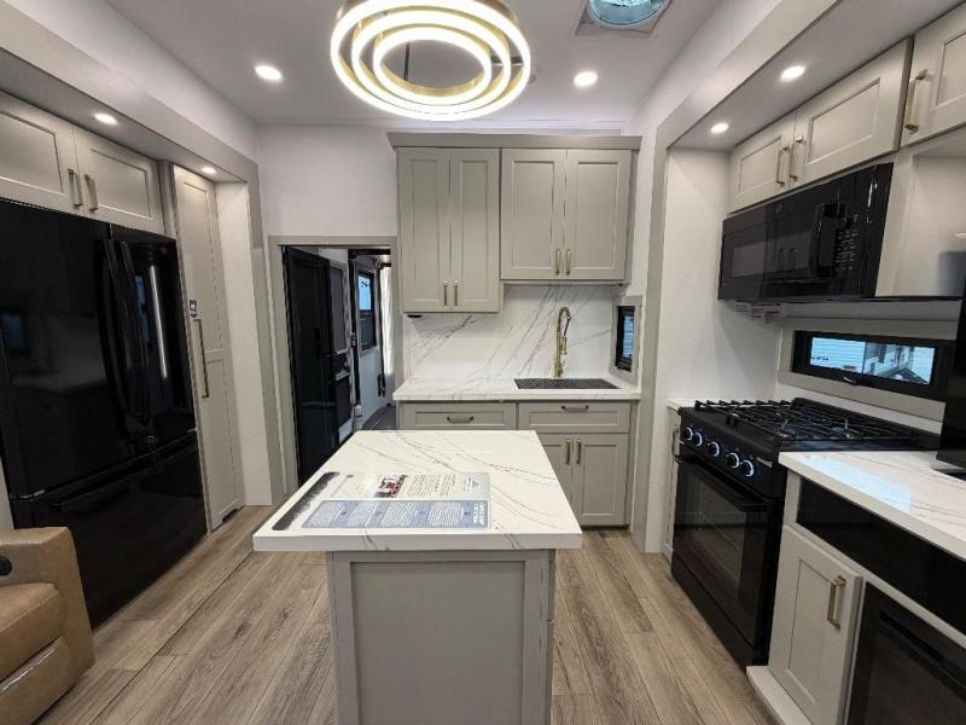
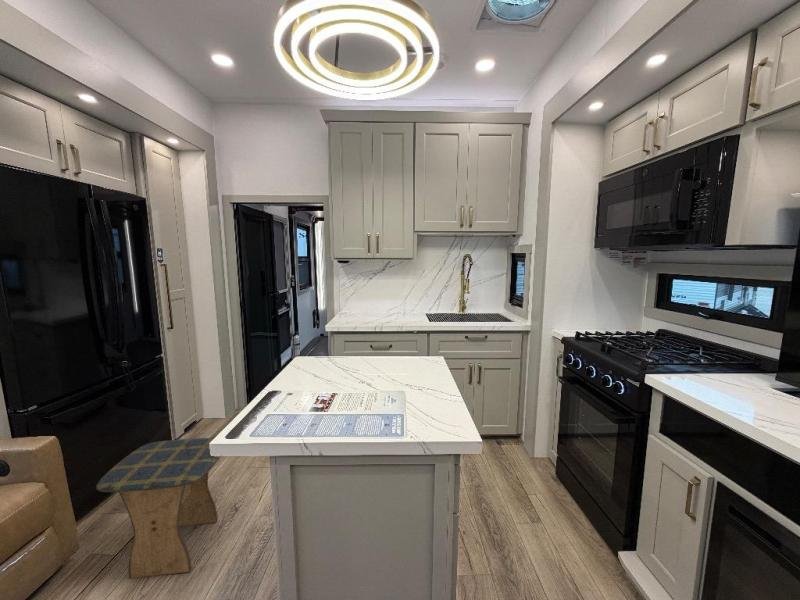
+ stool (172, 503)
